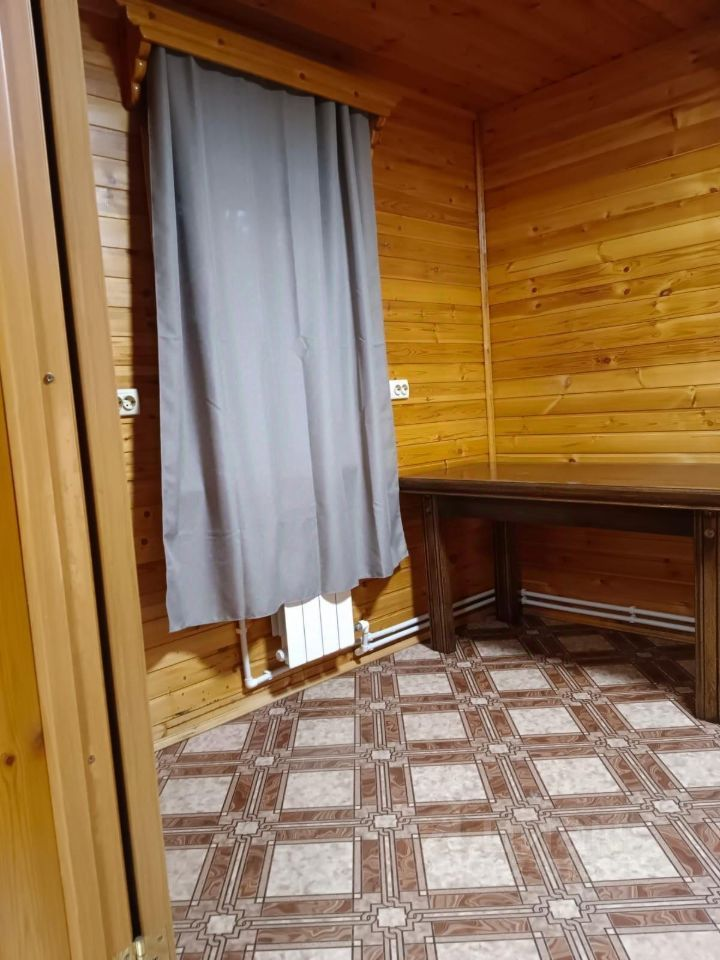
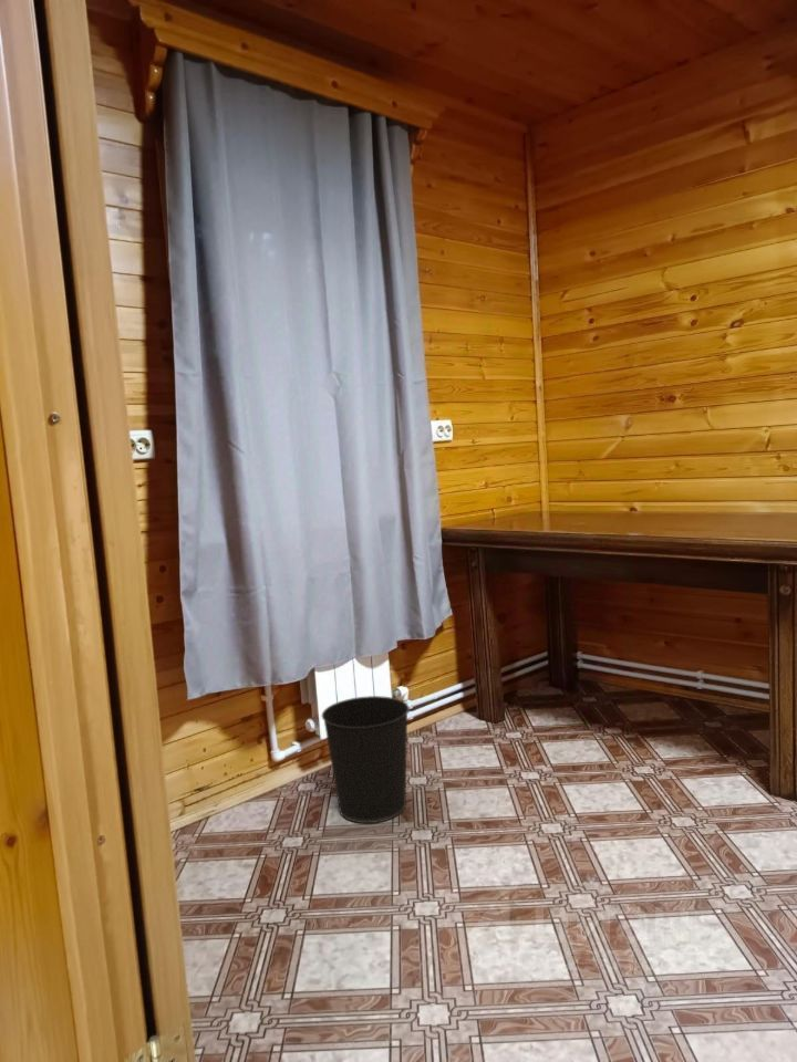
+ wastebasket (369, 759)
